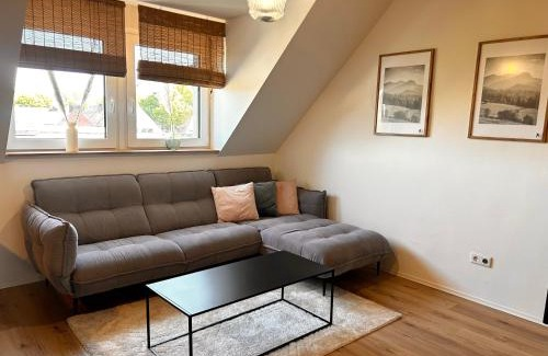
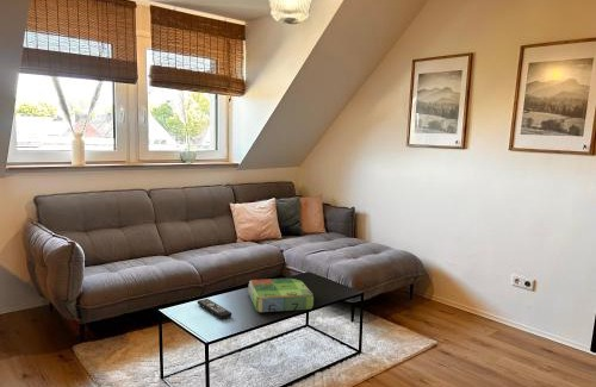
+ remote control (213, 308)
+ board game (279, 293)
